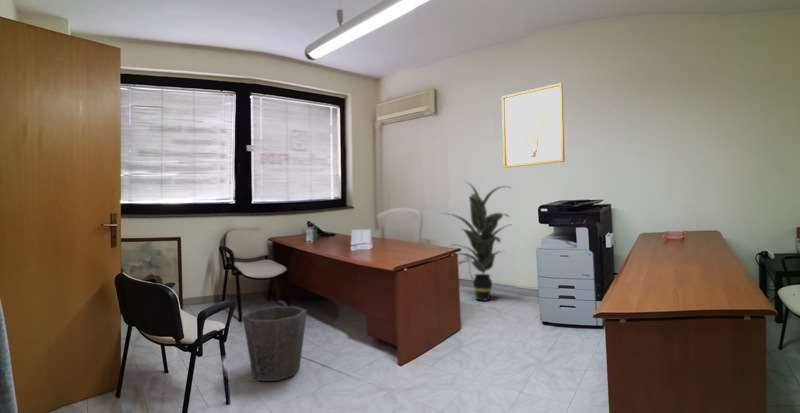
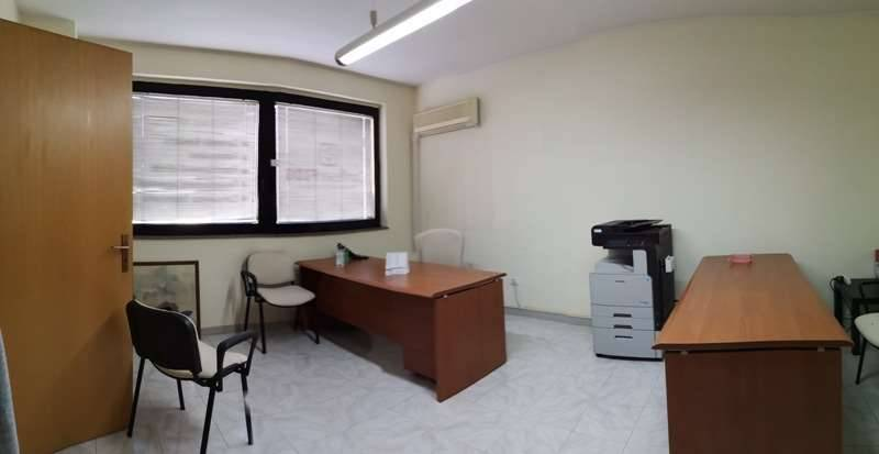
- waste bin (276, 342)
- indoor plant (478, 239)
- wall art (531, 127)
